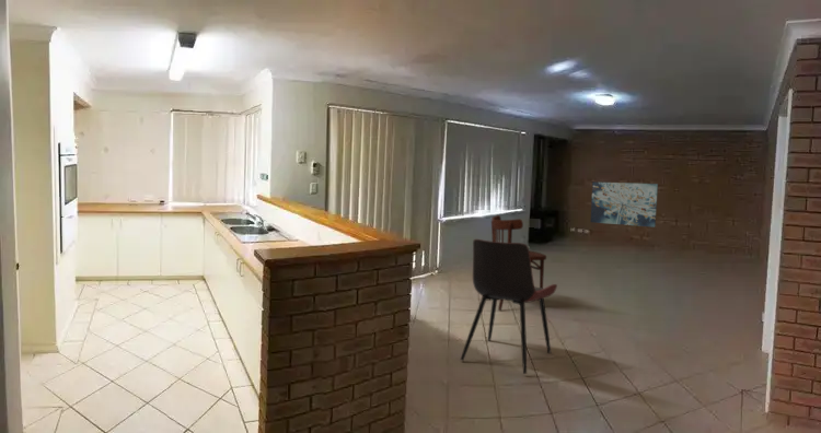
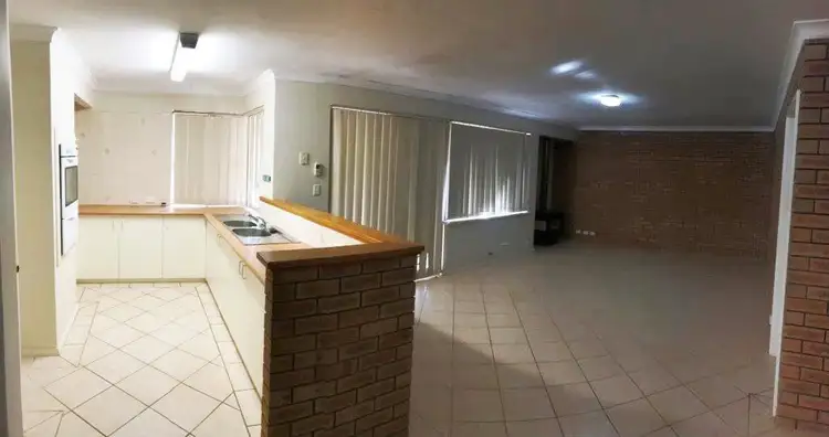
- dining chair (509, 297)
- dining chair (530, 258)
- wall art (623, 203)
